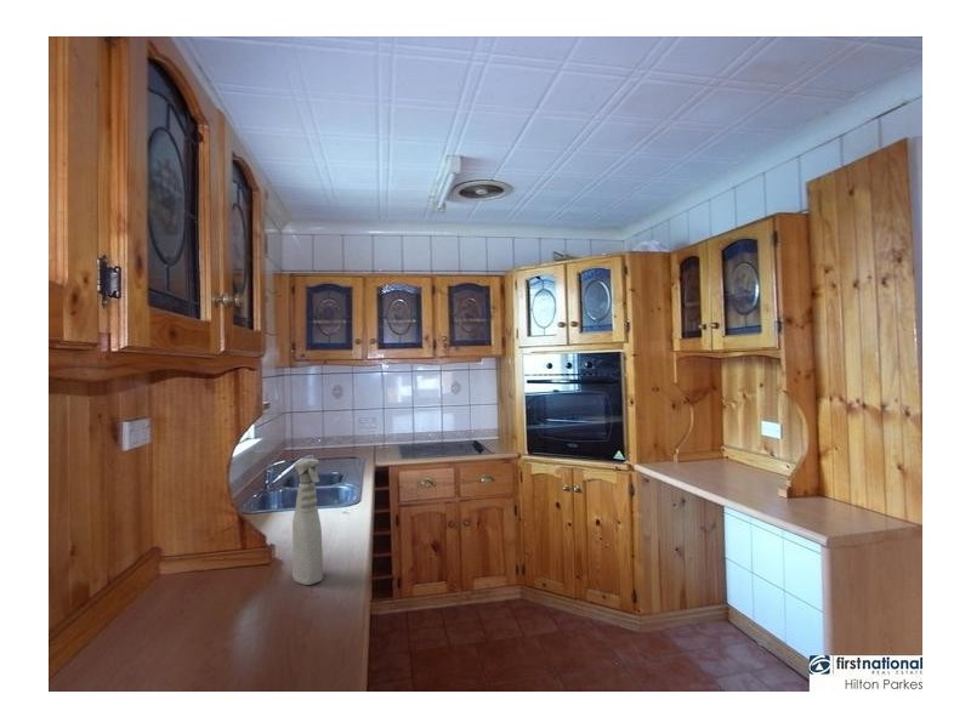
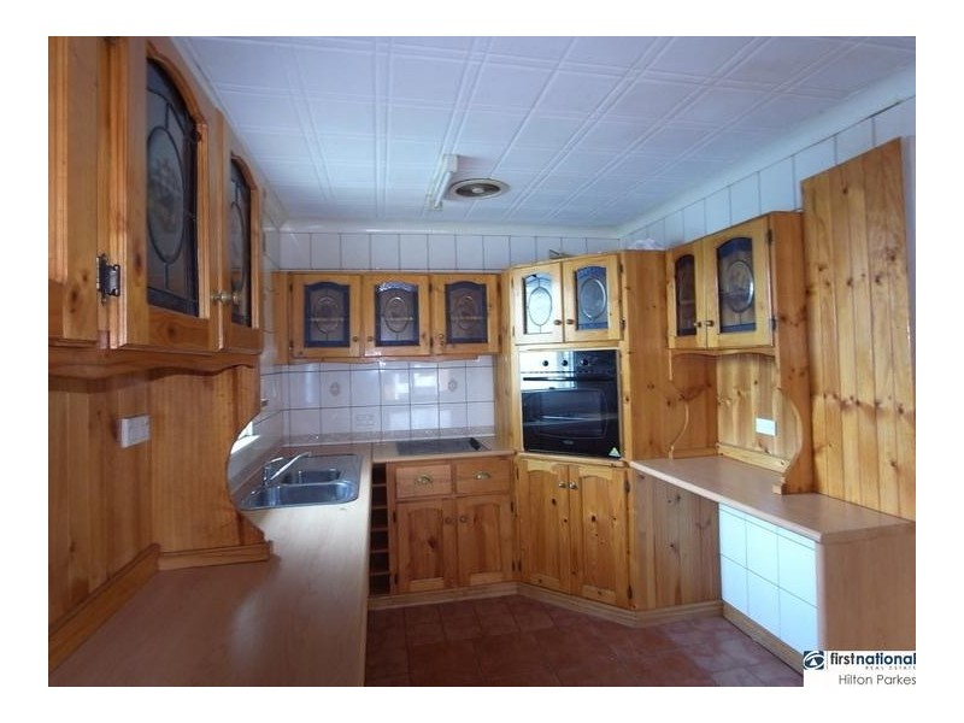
- spray bottle (306, 517)
